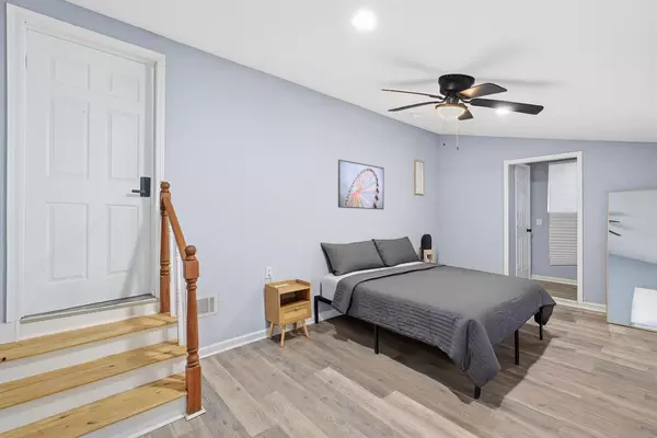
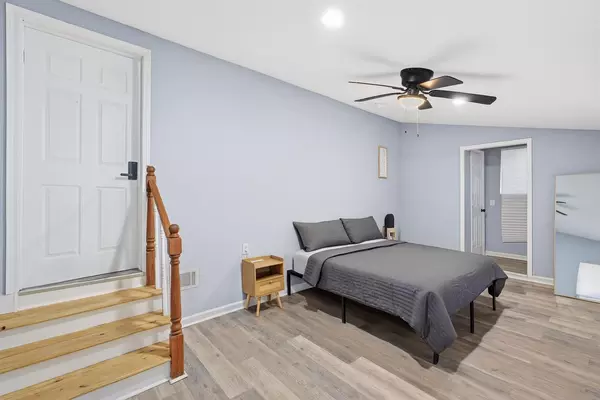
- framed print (362, 186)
